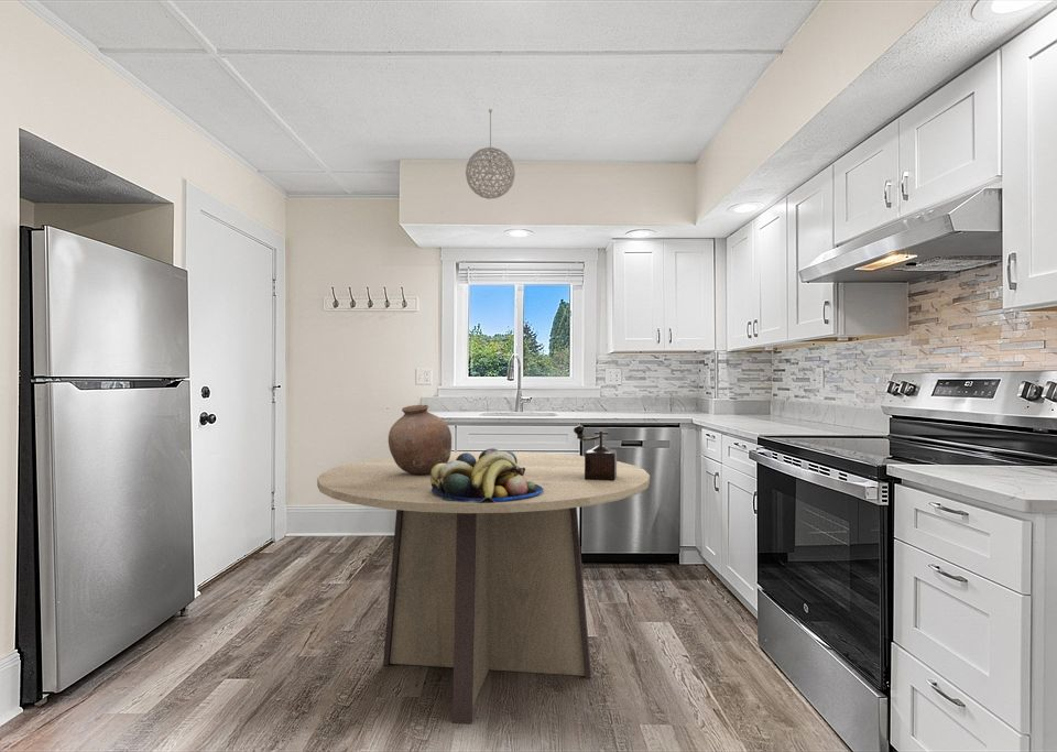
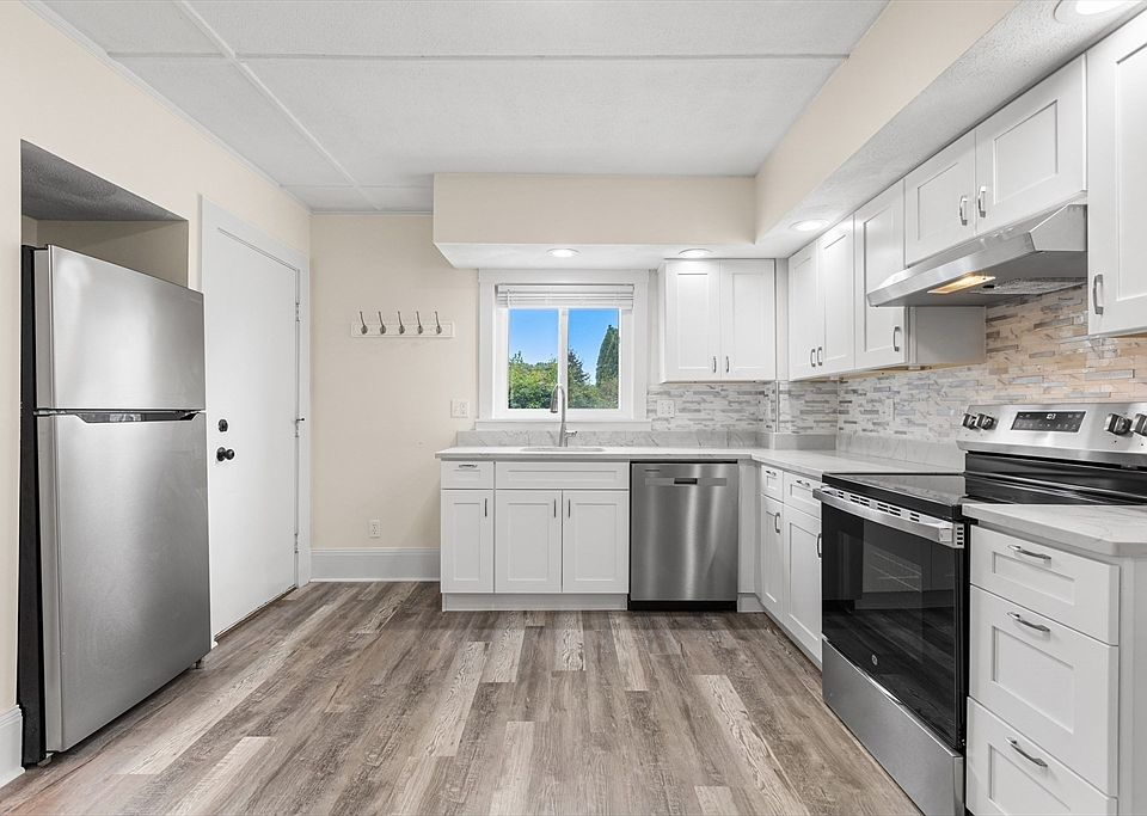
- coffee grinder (593, 451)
- fruit bowl (488, 470)
- pottery (419, 438)
- dining table (486, 569)
- pendant light (490, 153)
